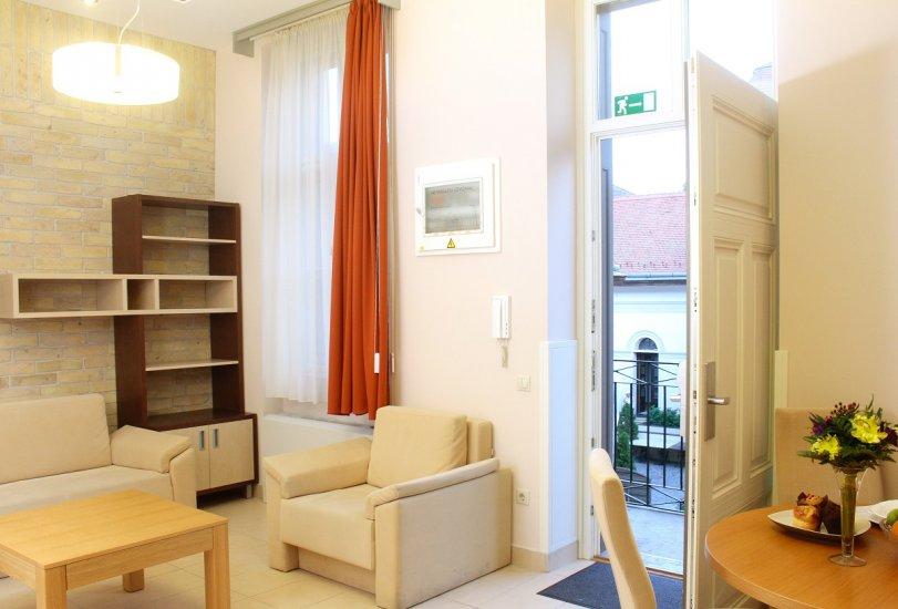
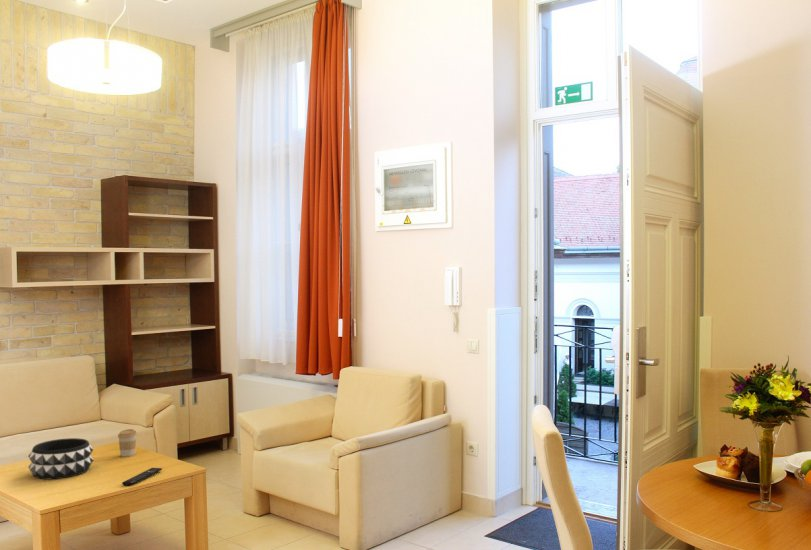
+ remote control (142, 476)
+ decorative bowl (61, 458)
+ coffee cup (127, 442)
